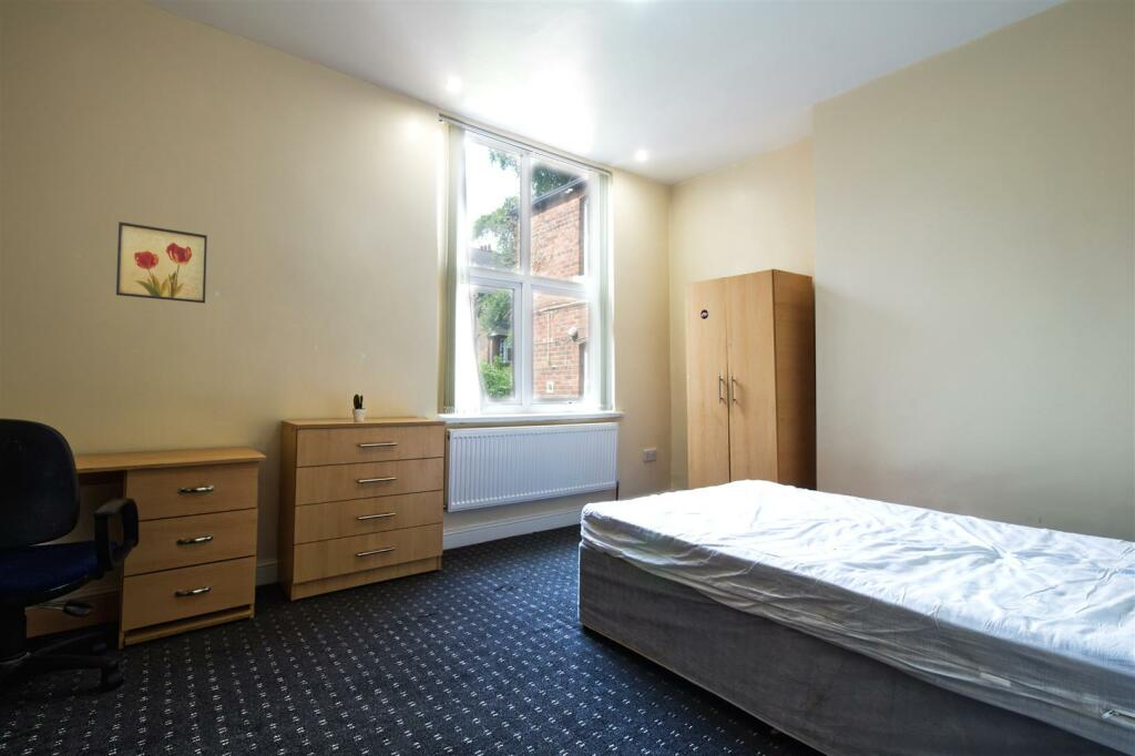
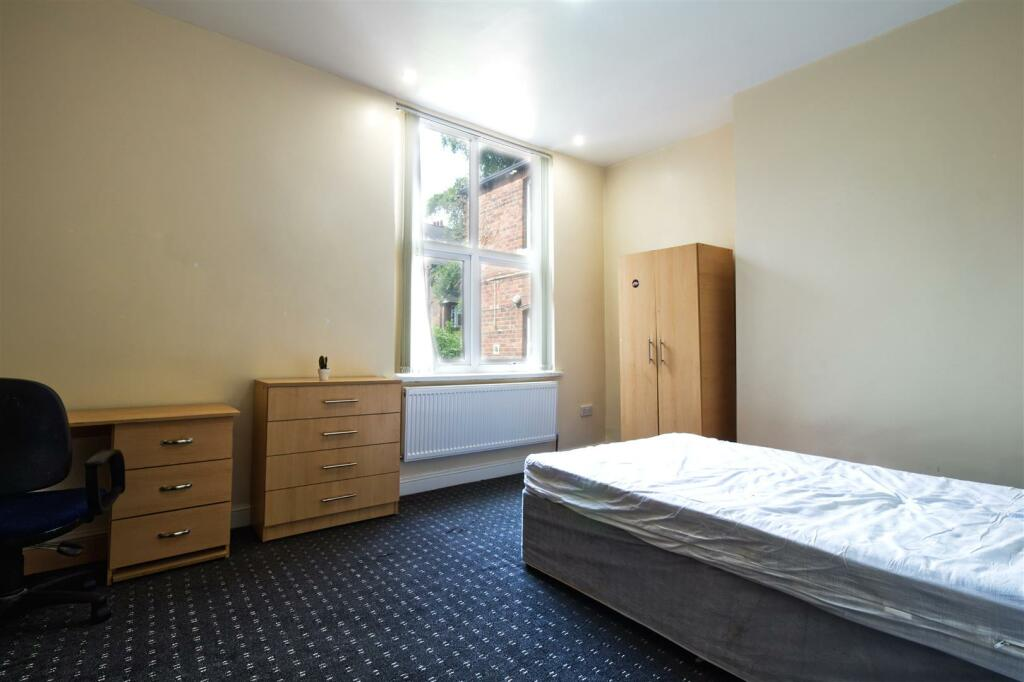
- wall art (163, 264)
